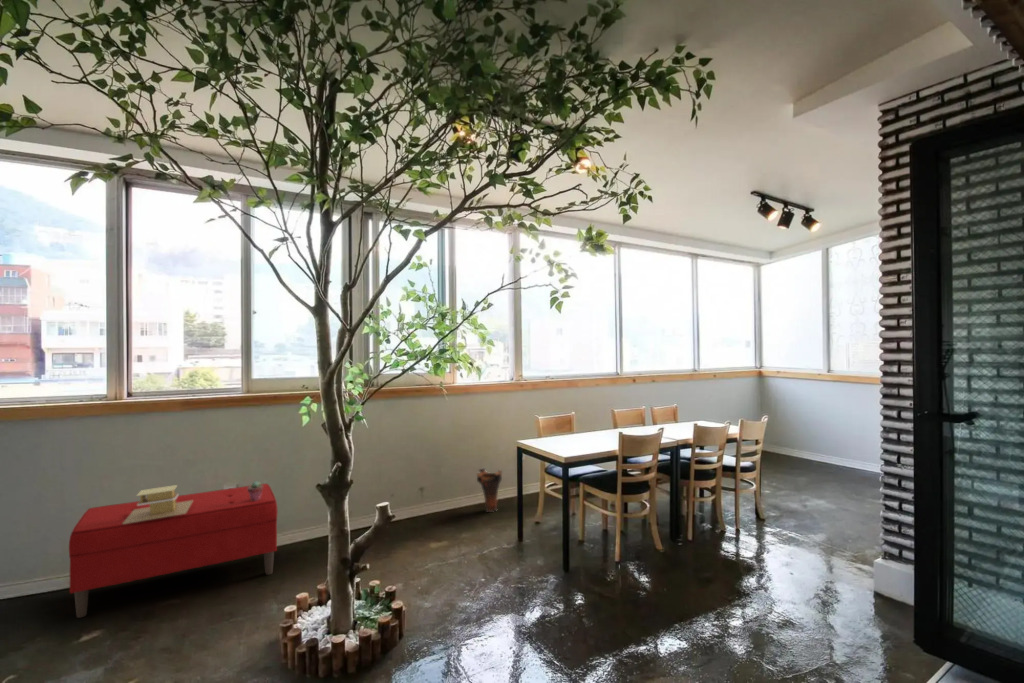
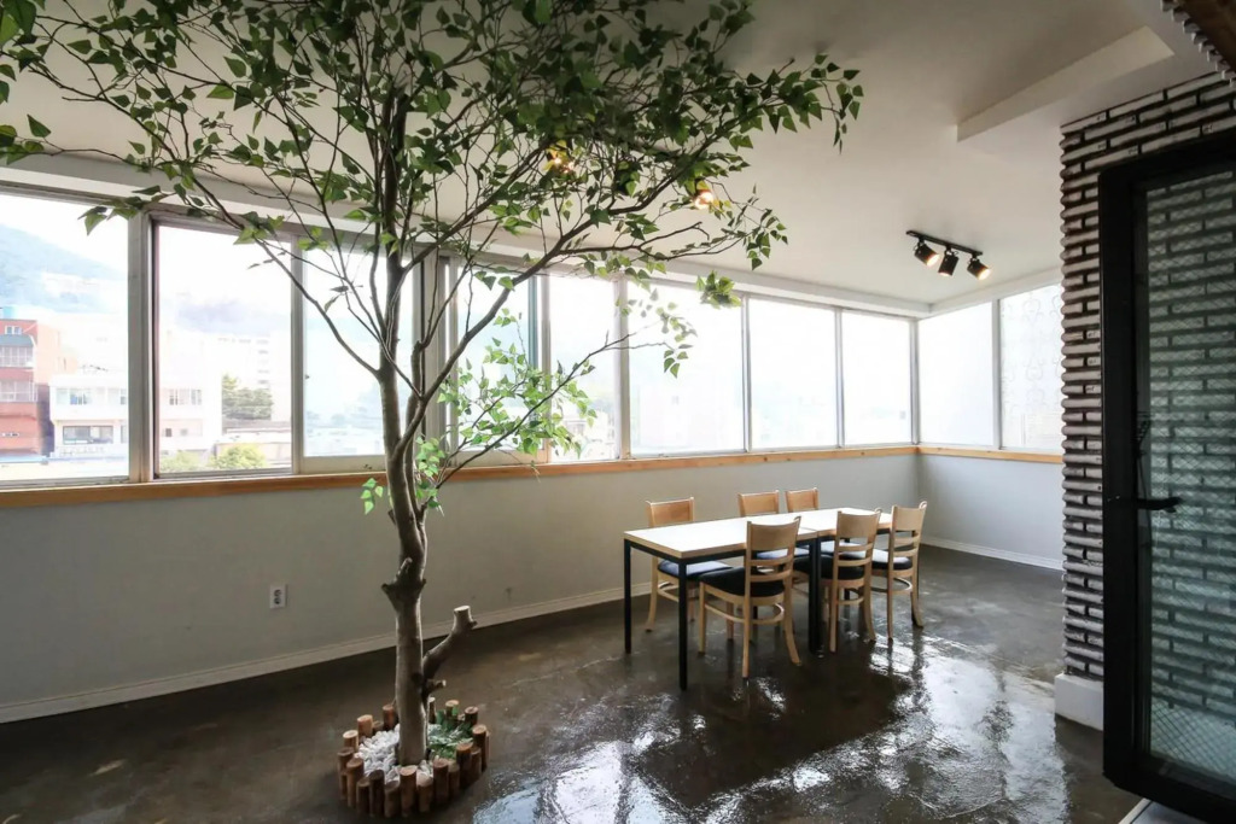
- potted succulent (255, 490)
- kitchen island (159, 503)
- bench (184, 541)
- vase (489, 489)
